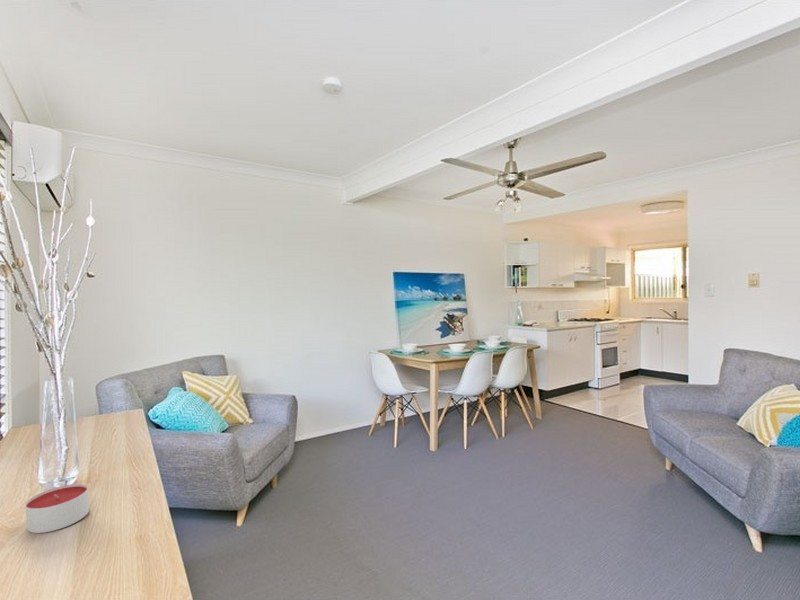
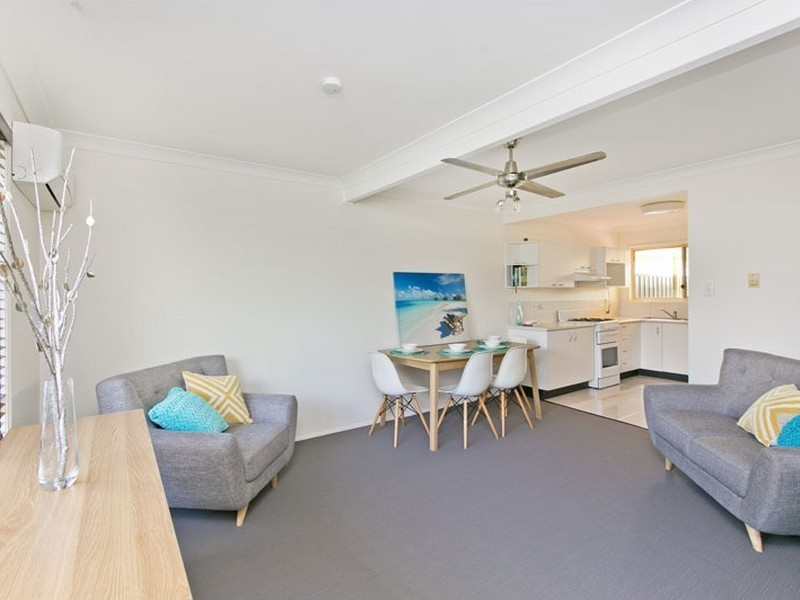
- candle (58, 506)
